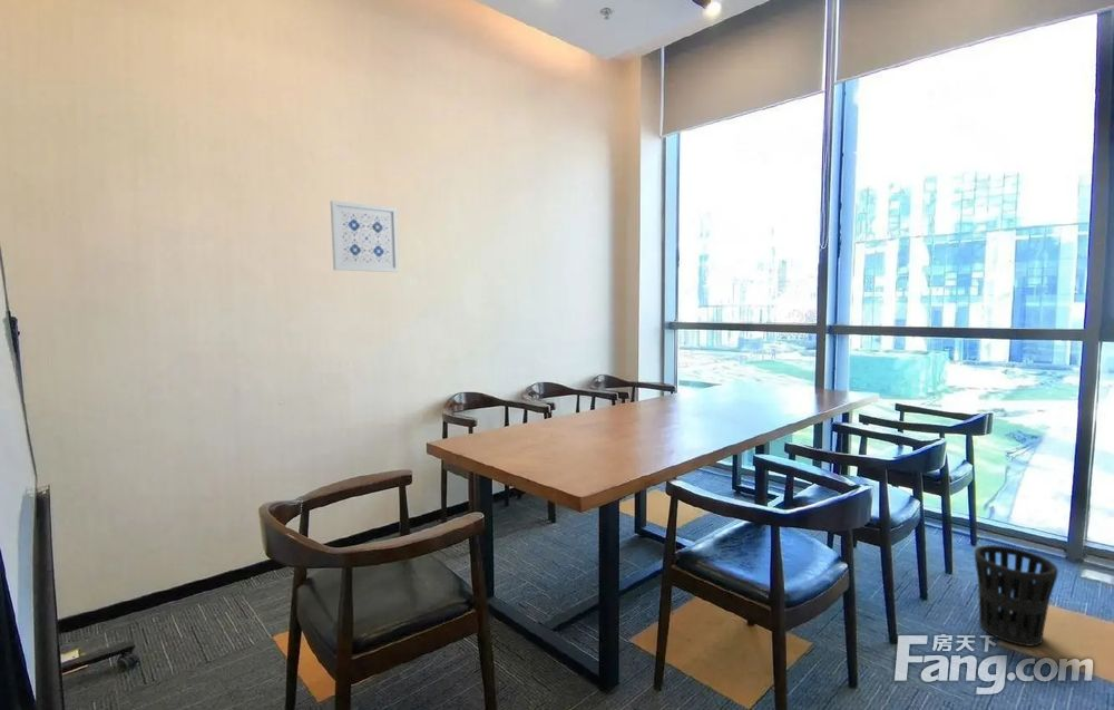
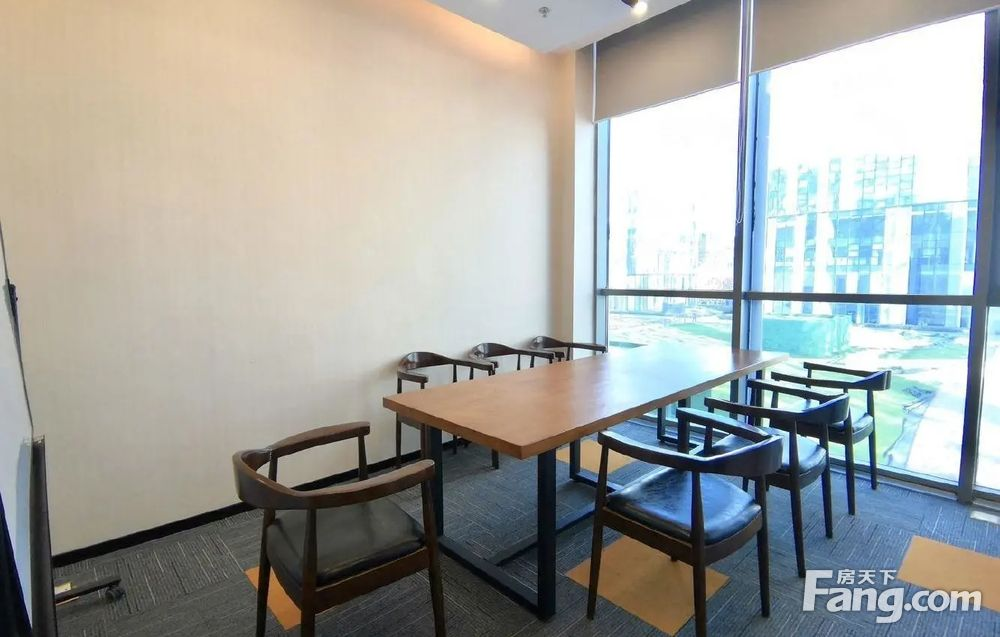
- wall art (365, 237)
- wastebasket (1013, 594)
